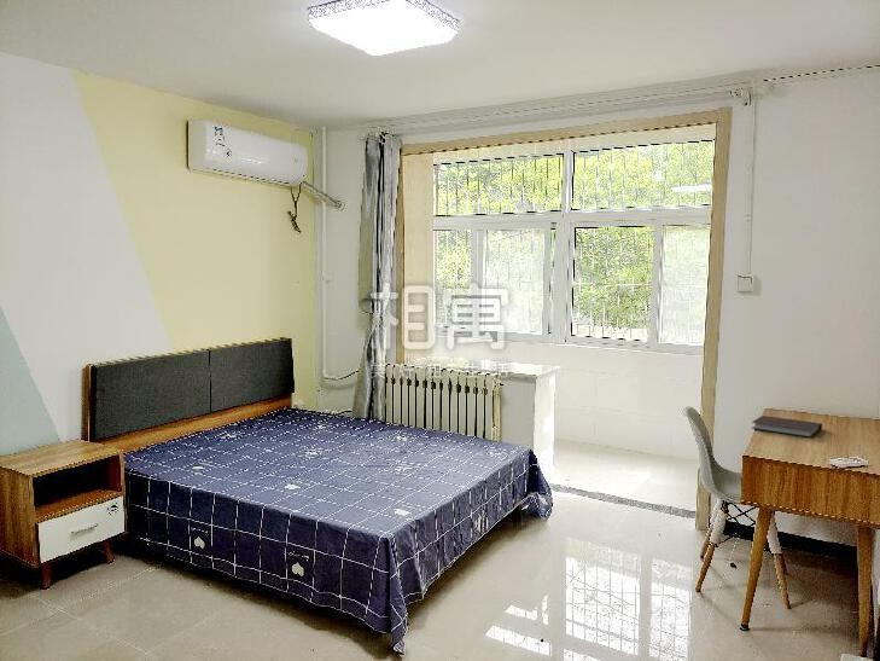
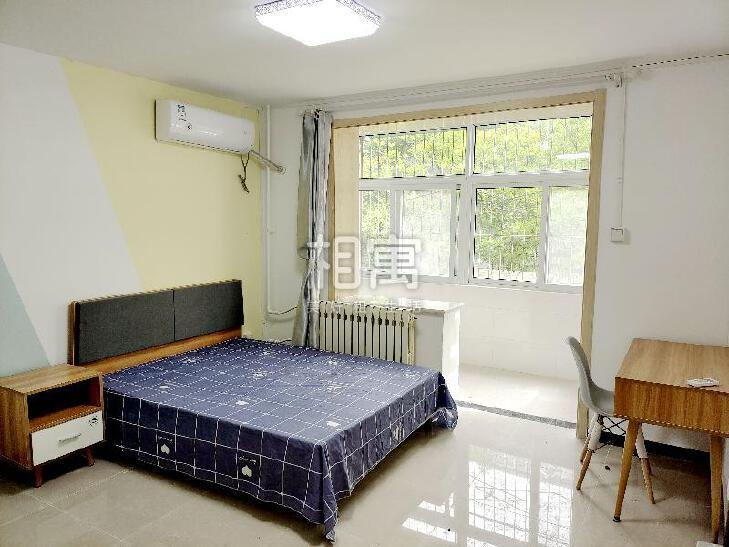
- notebook (786, 425)
